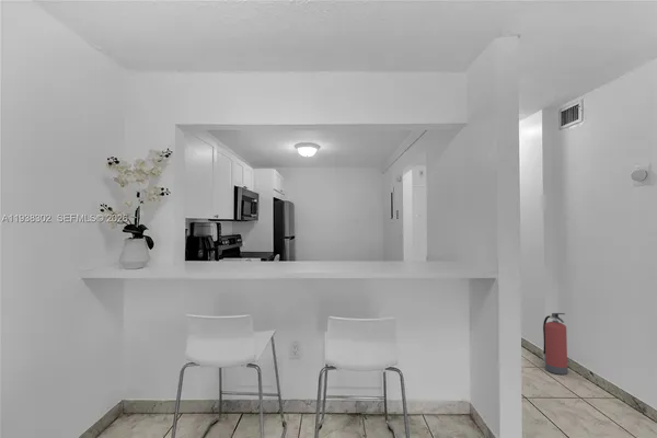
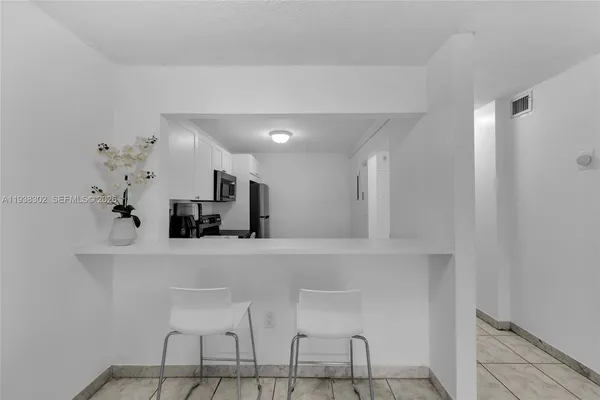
- fire extinguisher (553, 339)
